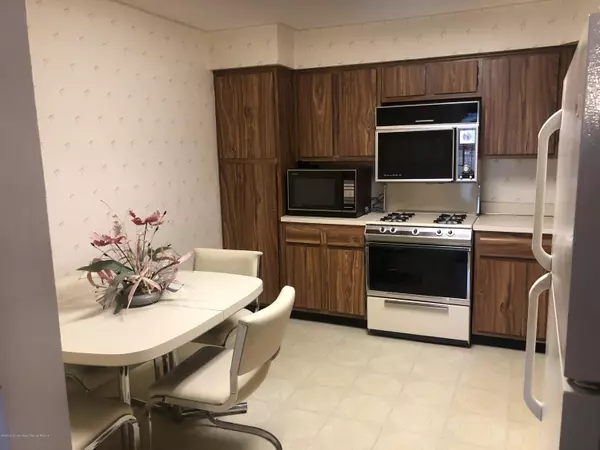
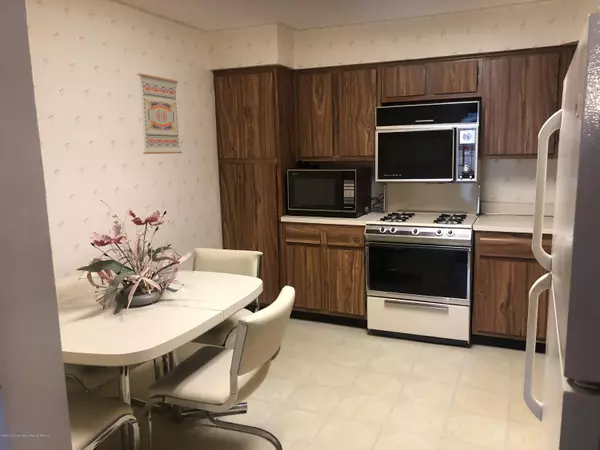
+ wall art (161, 115)
